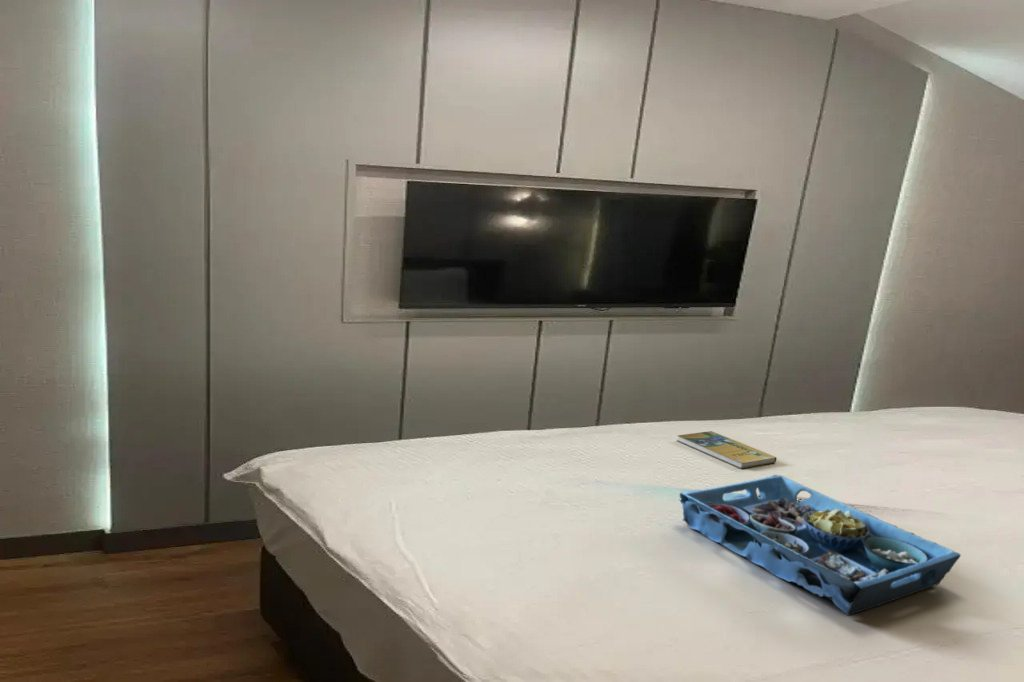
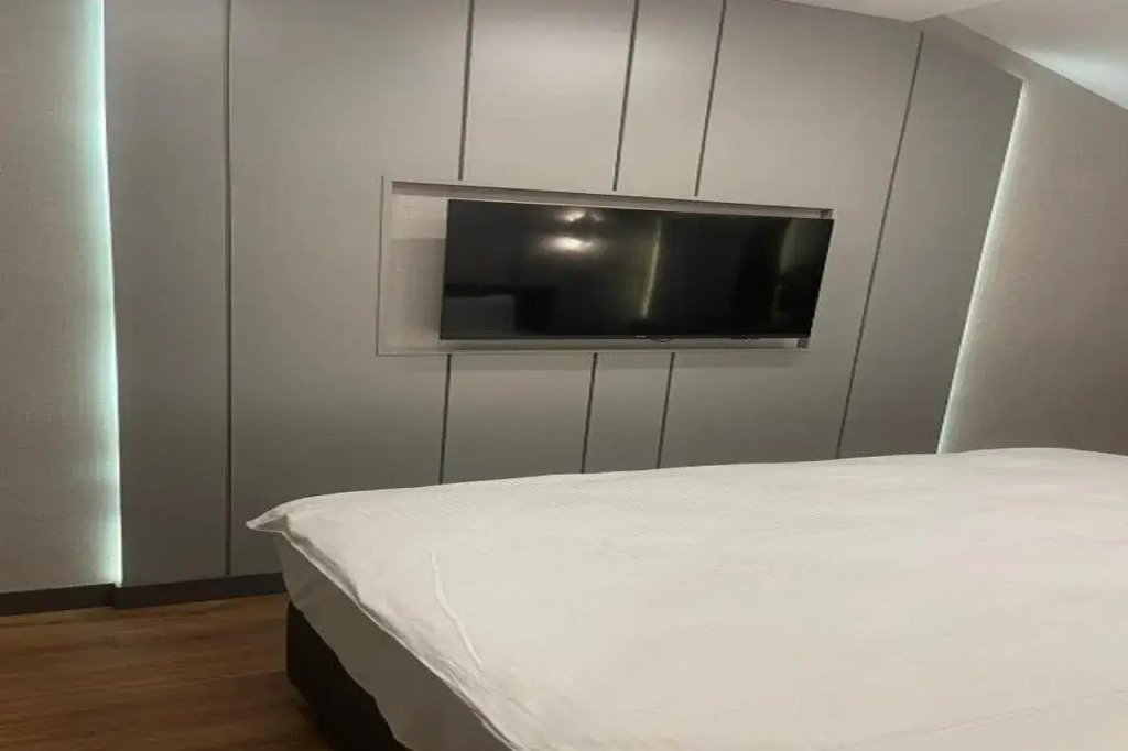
- serving tray (811, 534)
- booklet (725, 448)
